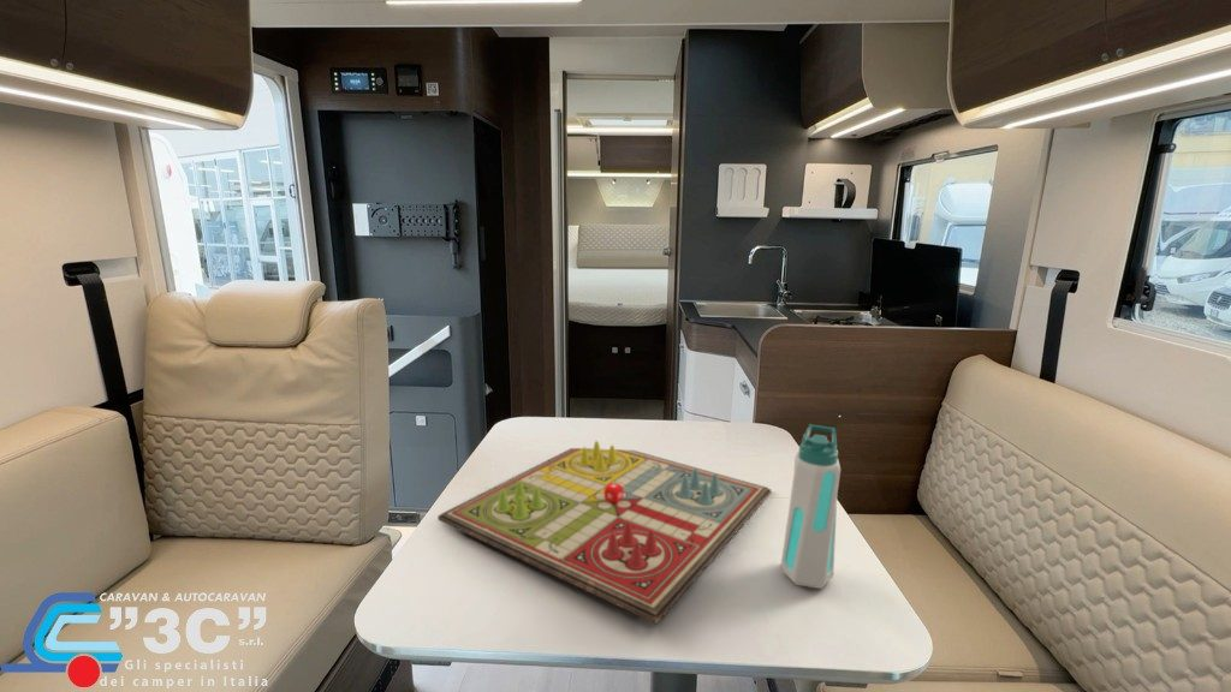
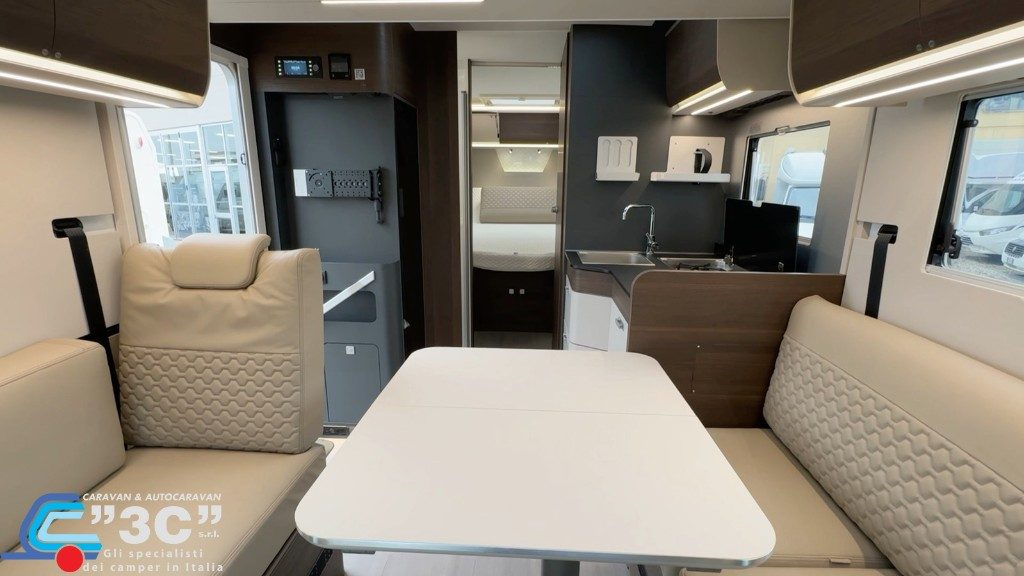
- water bottle (811, 506)
- gameboard (613, 493)
